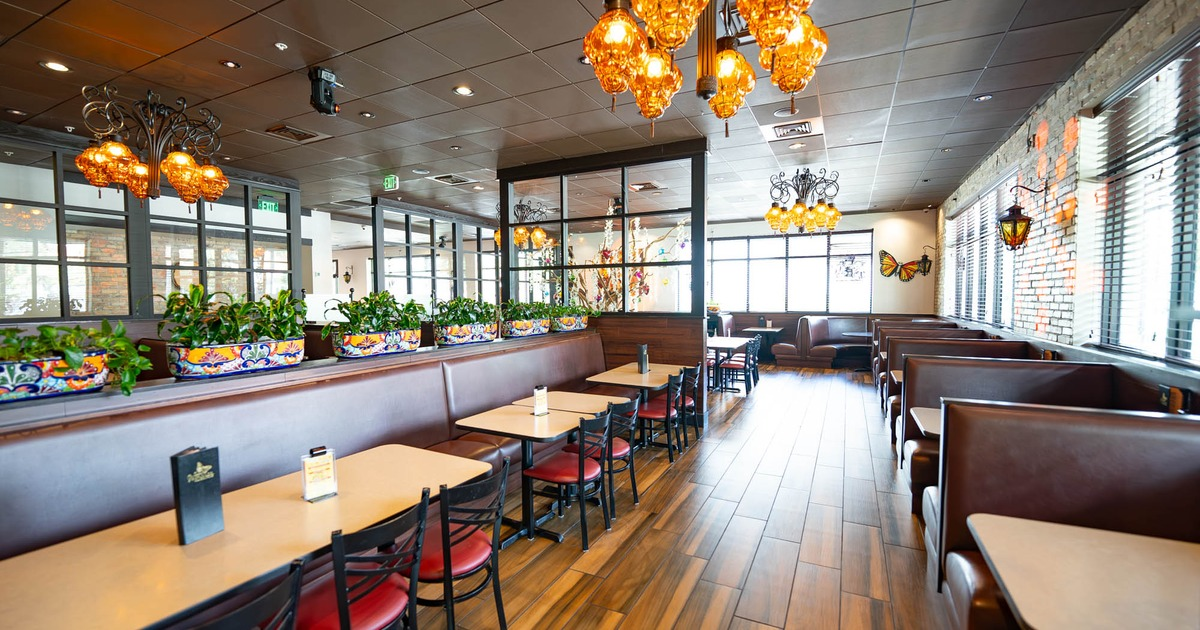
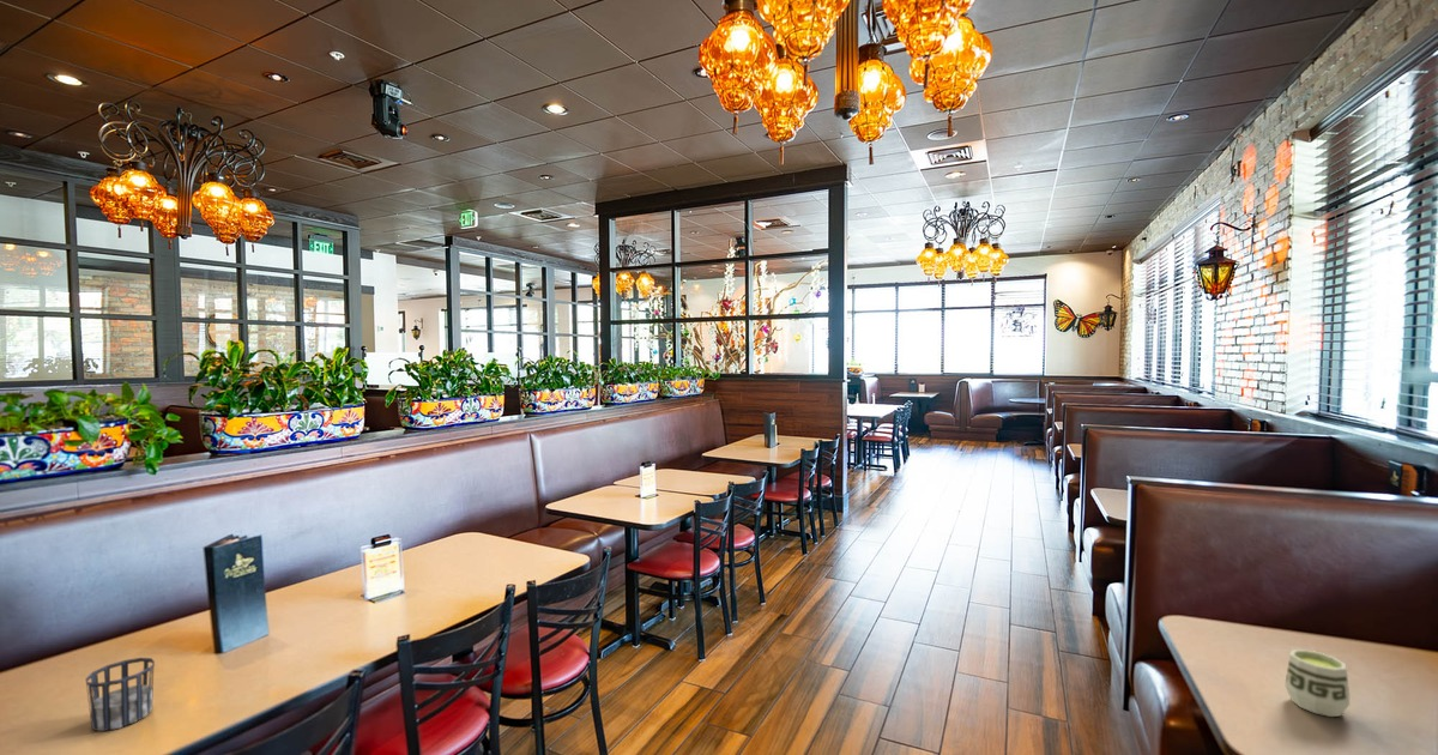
+ cup (1317, 682)
+ cup (121, 693)
